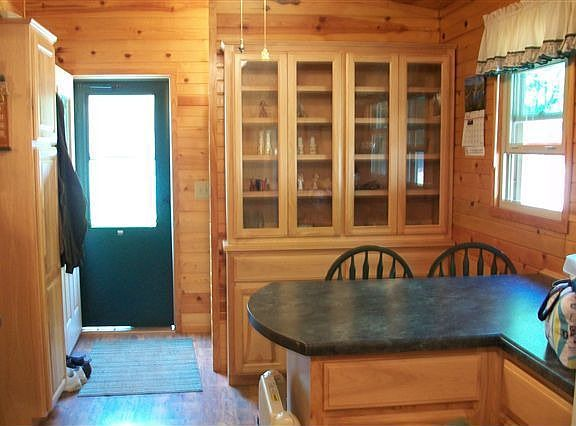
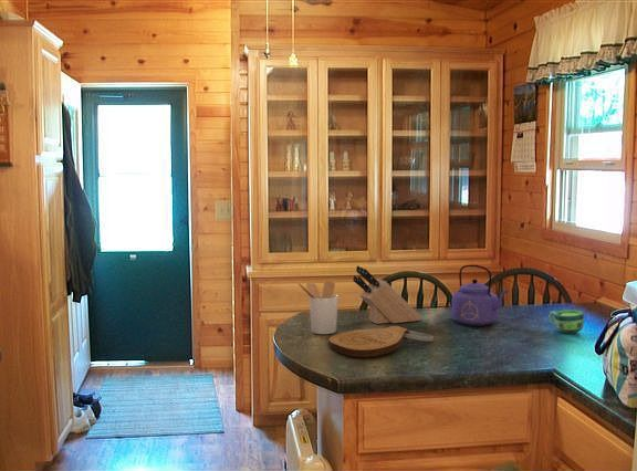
+ cup (564, 321)
+ utensil holder (316, 305)
+ knife block (386, 293)
+ kettle (480, 294)
+ key chain (385, 337)
